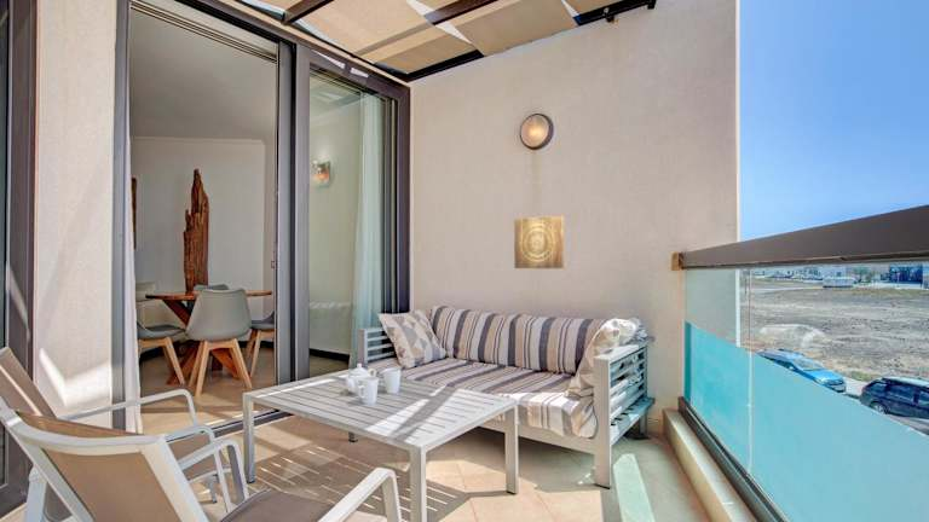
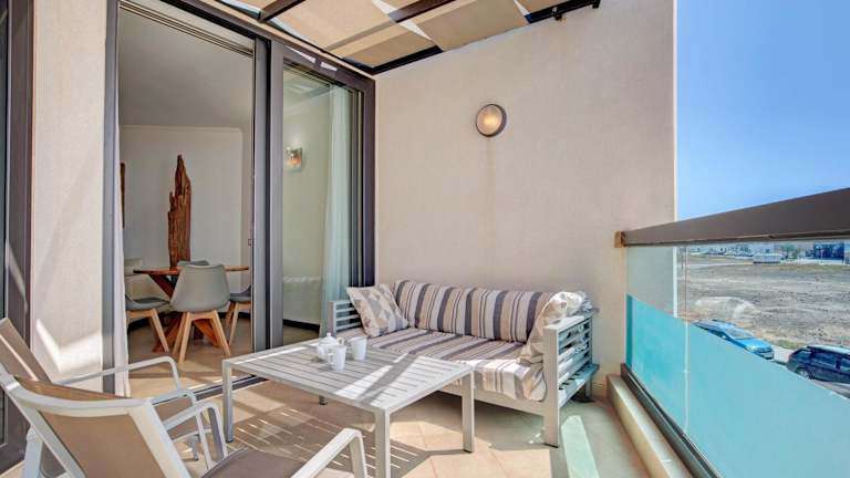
- wall art (538, 243)
